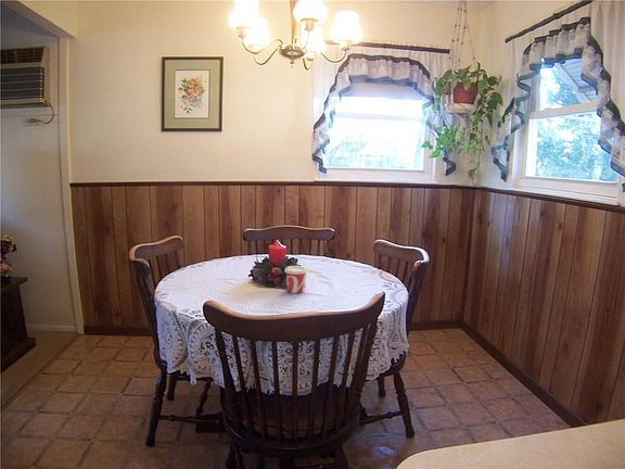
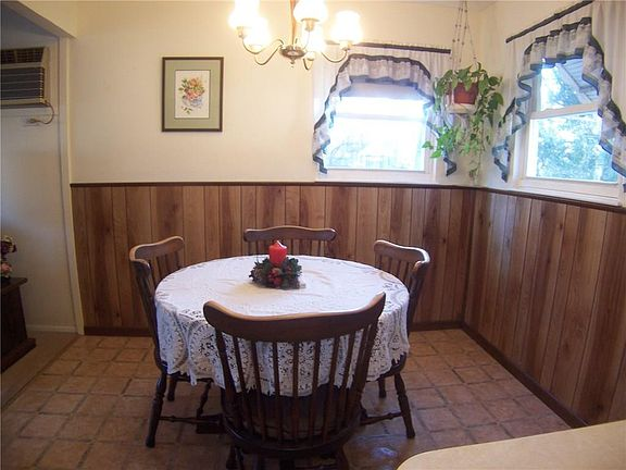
- cup (295, 279)
